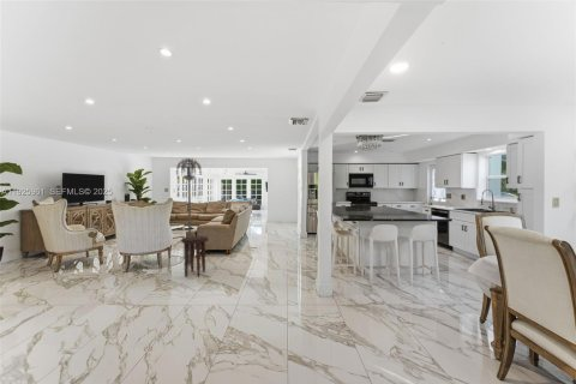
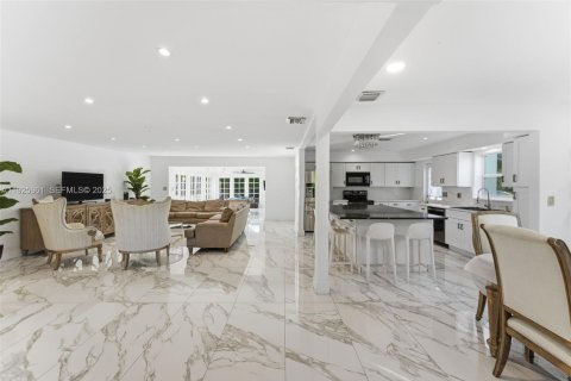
- floor lamp (188, 210)
- side table (193, 256)
